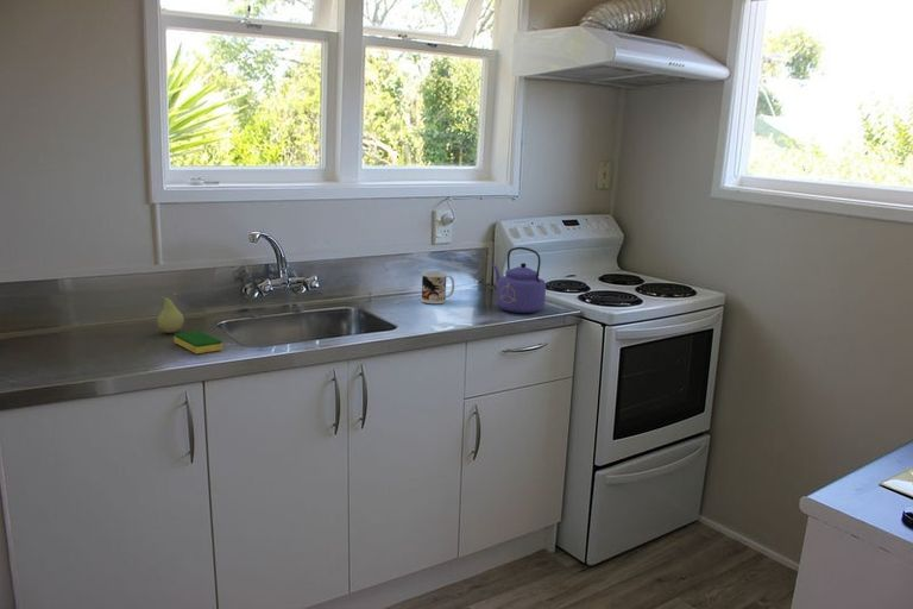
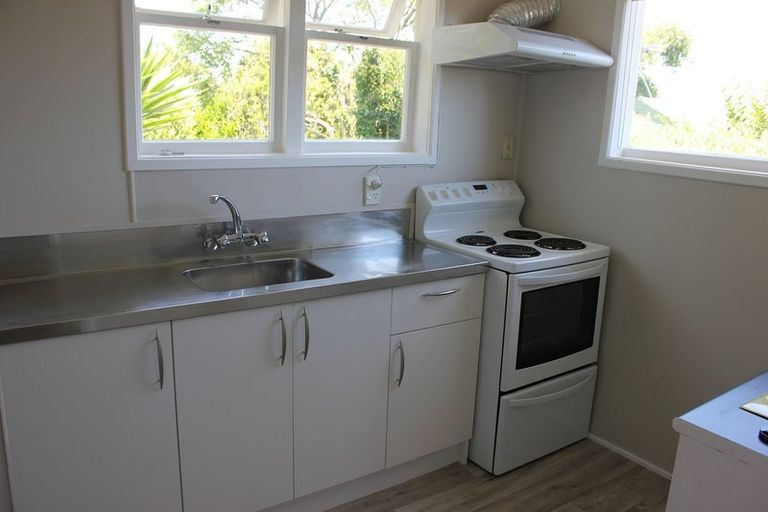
- fruit (168, 312)
- kettle (516, 277)
- dish sponge (197, 341)
- mug (439, 287)
